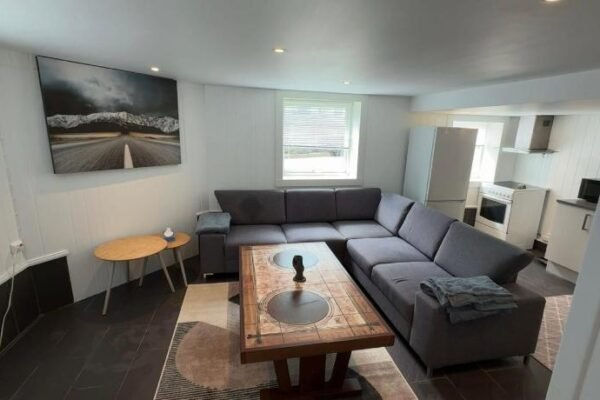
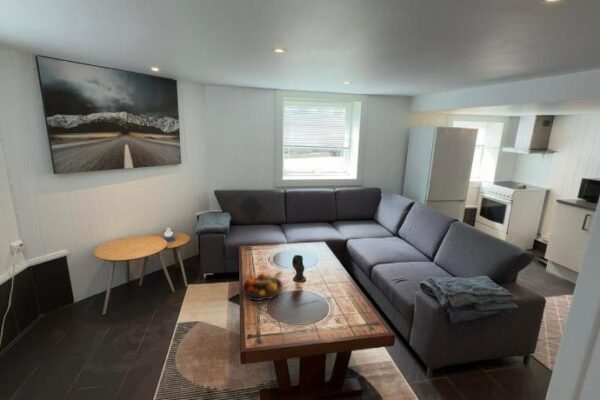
+ fruit bowl (262, 283)
